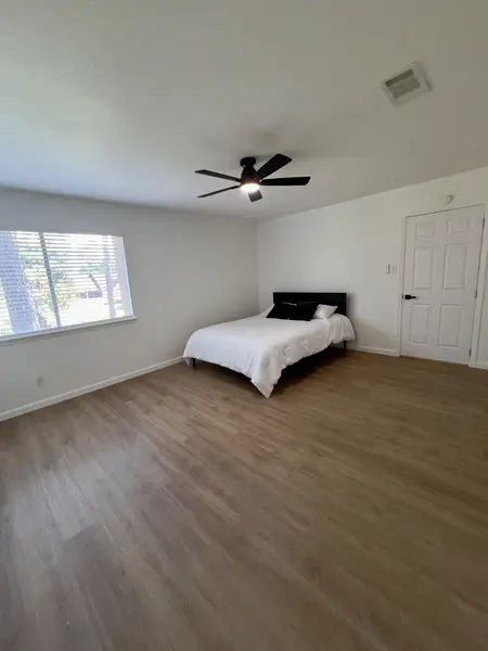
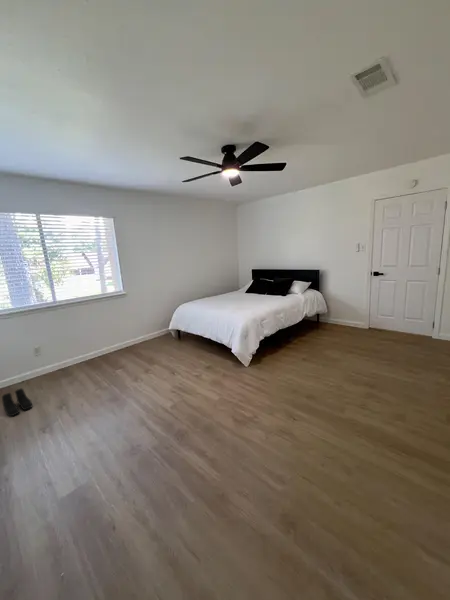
+ boots (17, 400)
